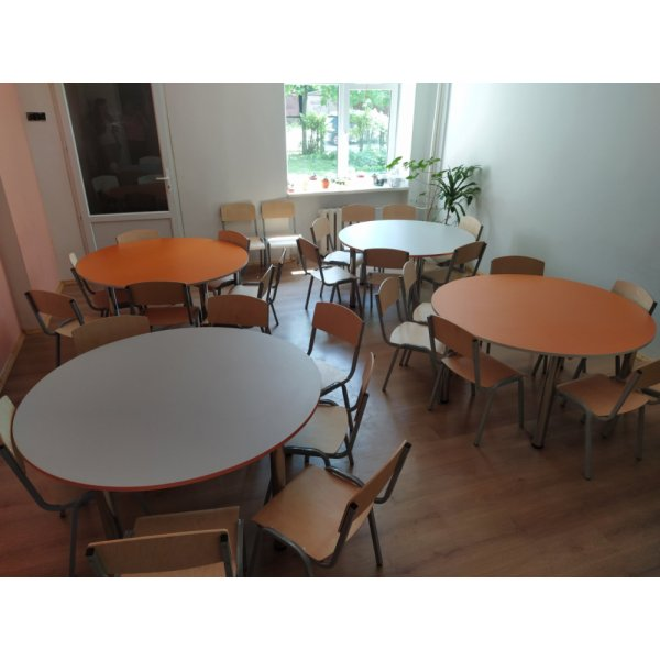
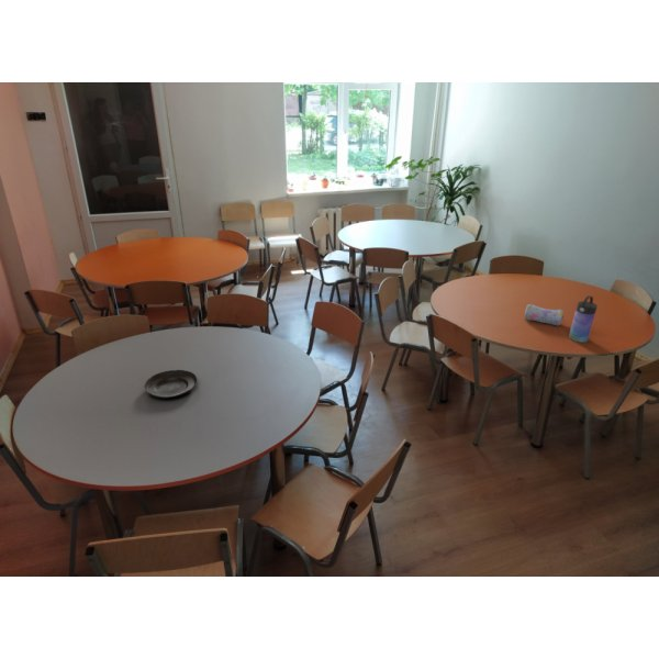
+ pencil case (544, 314)
+ water bottle (583, 317)
+ tart tin (171, 384)
